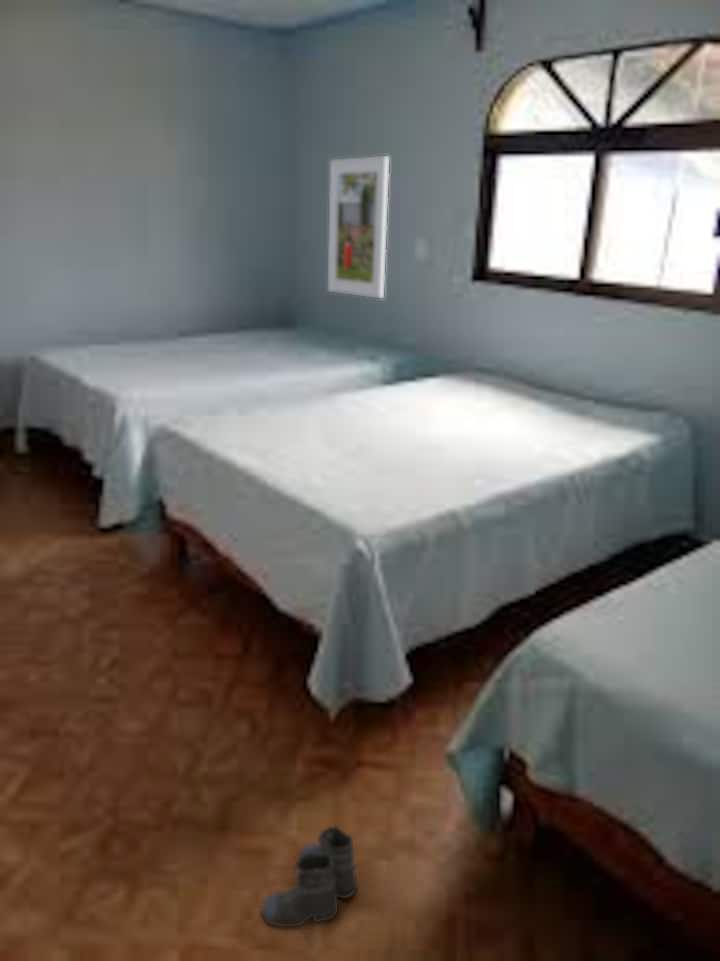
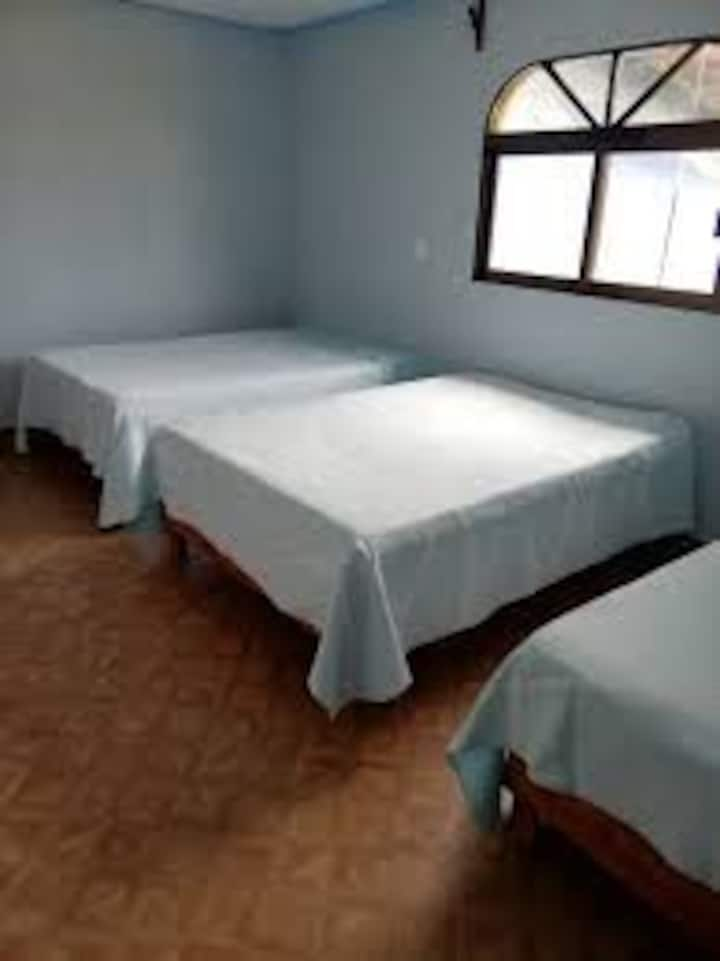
- boots (314, 866)
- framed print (356, 228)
